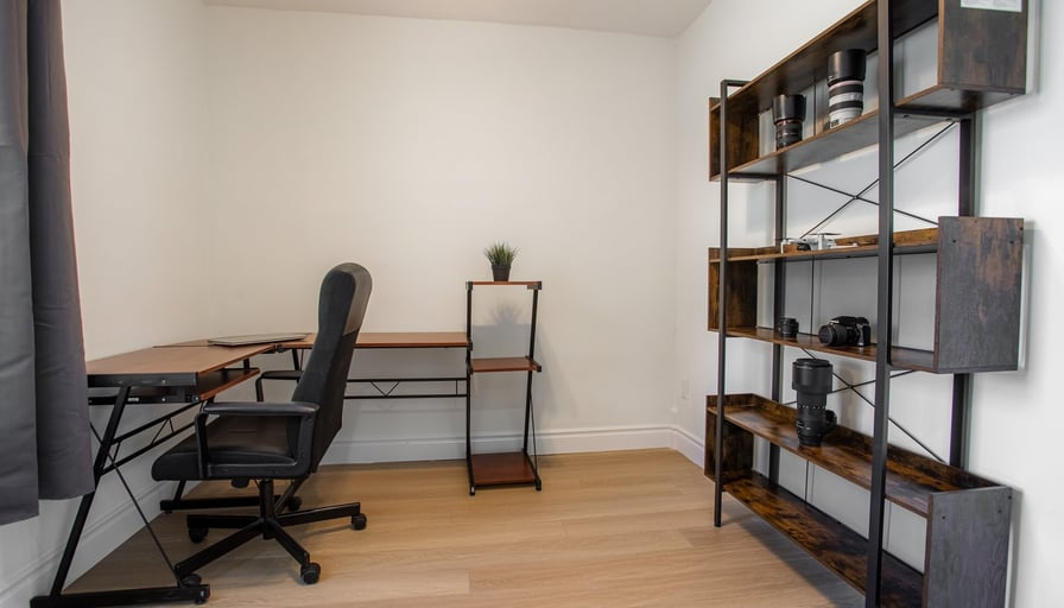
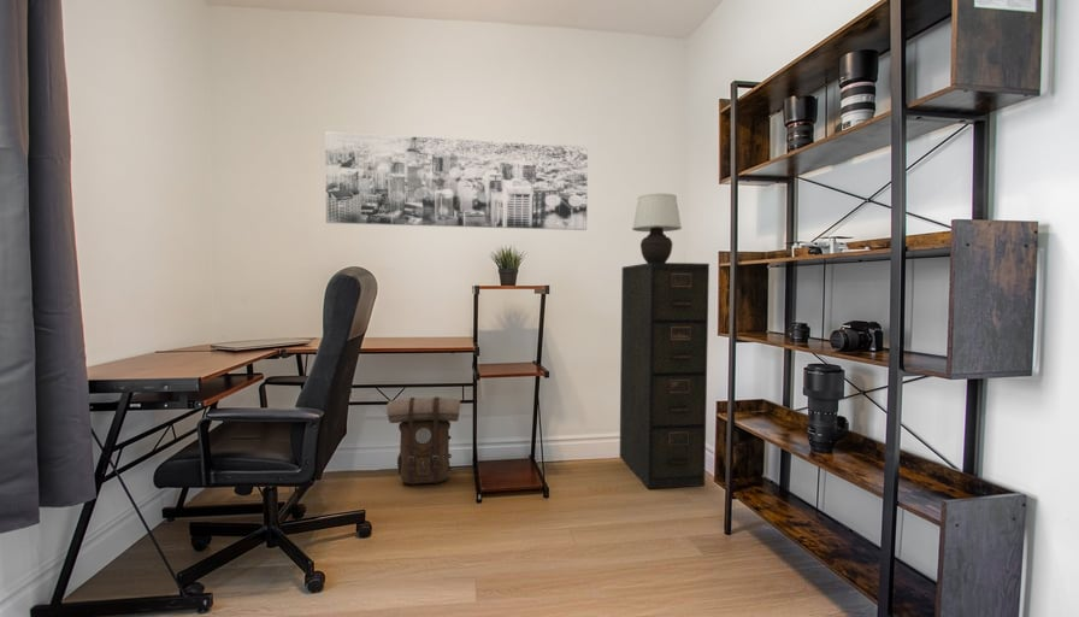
+ backpack (425, 436)
+ table lamp (656, 230)
+ filing cabinet (661, 369)
+ wall art (461, 183)
